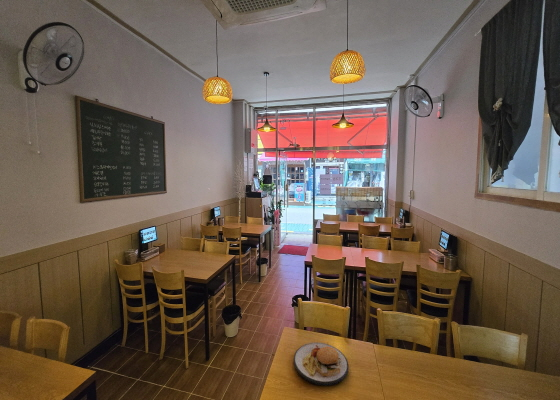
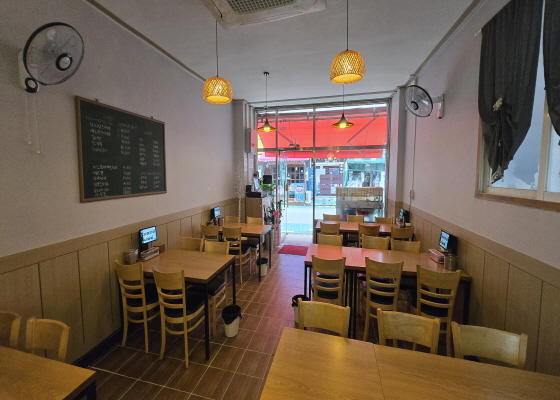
- plate (320, 351)
